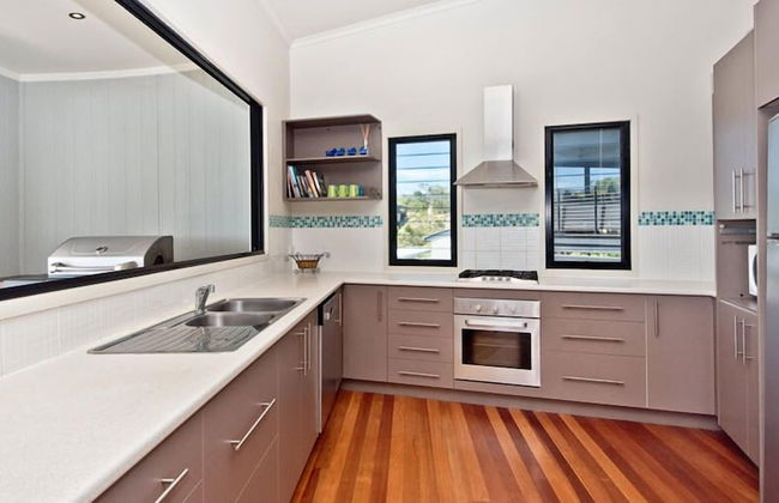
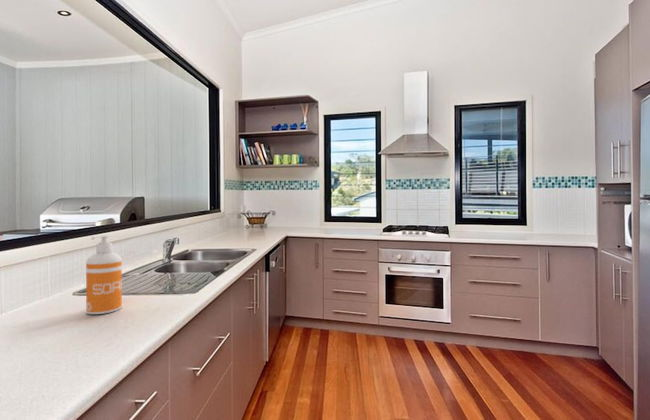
+ soap dispenser (104, 272)
